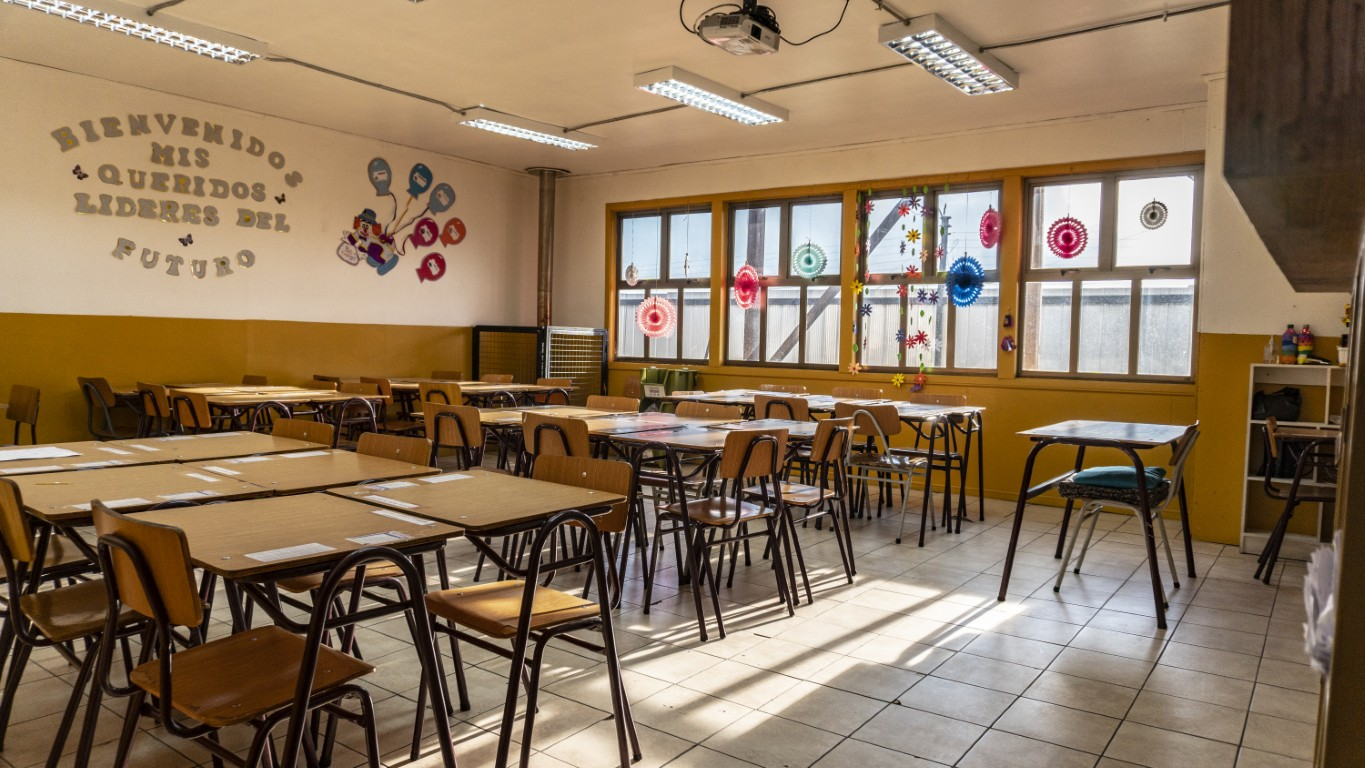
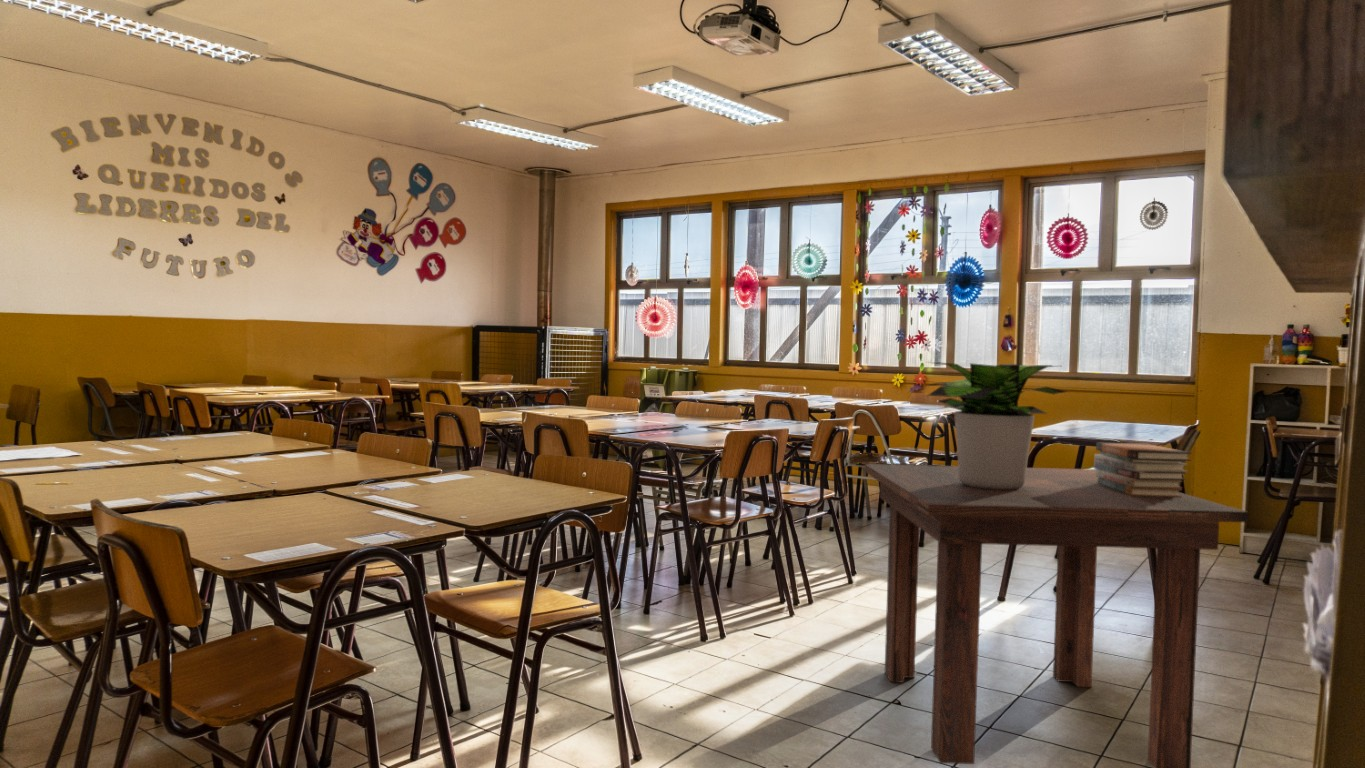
+ book stack (1139, 467)
+ dining table (1056, 600)
+ potted plant (983, 424)
